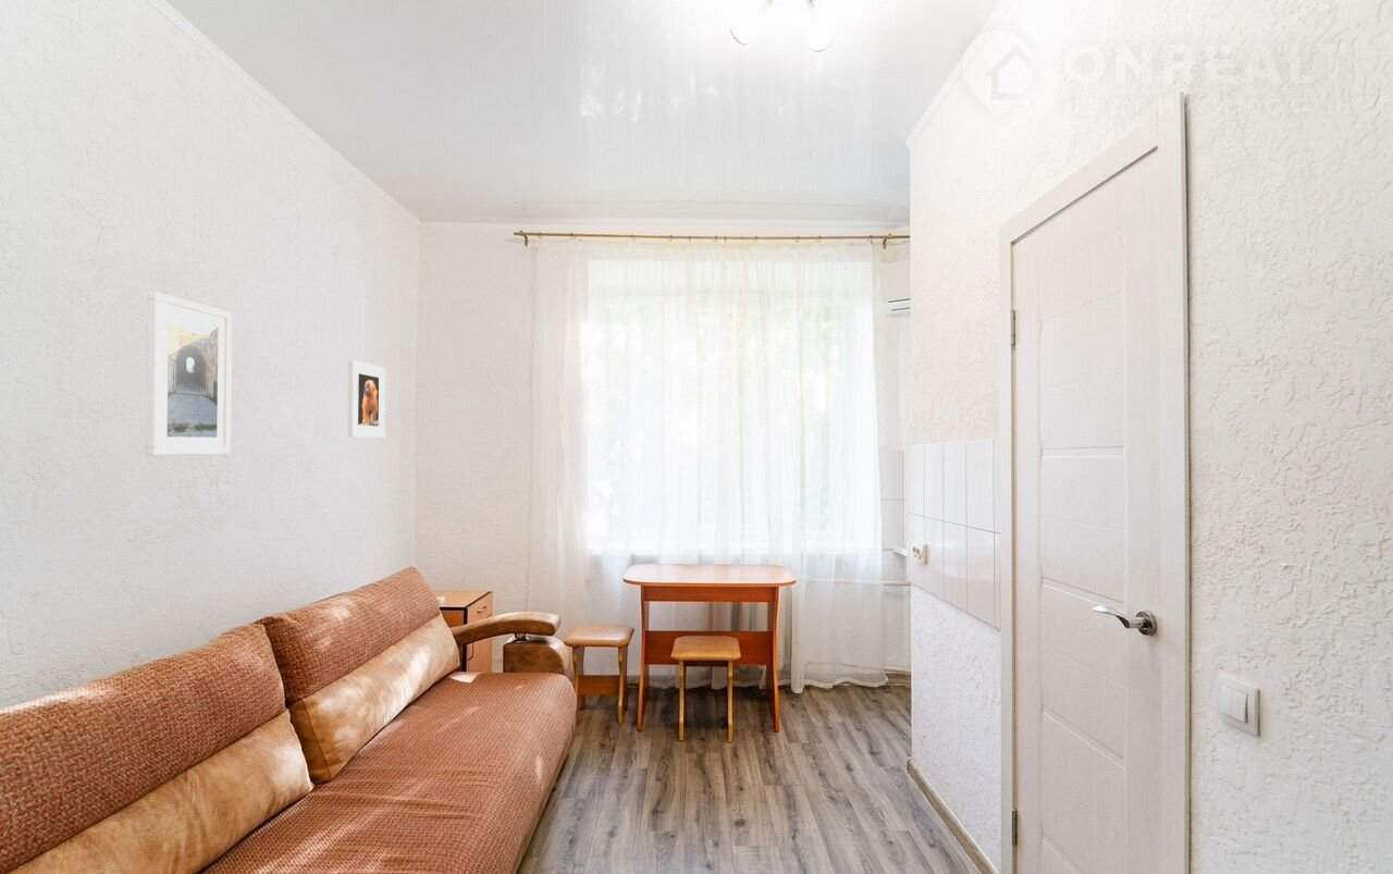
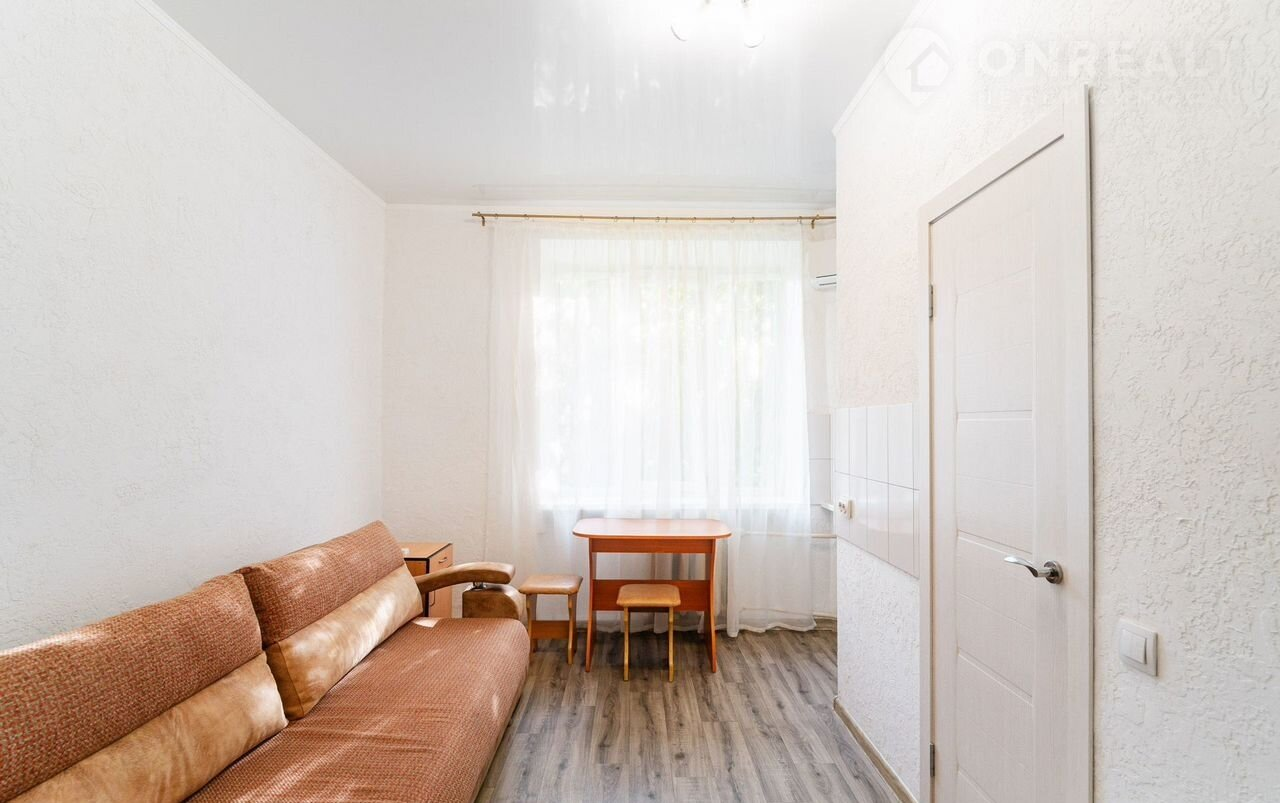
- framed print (192, 378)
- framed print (367, 401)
